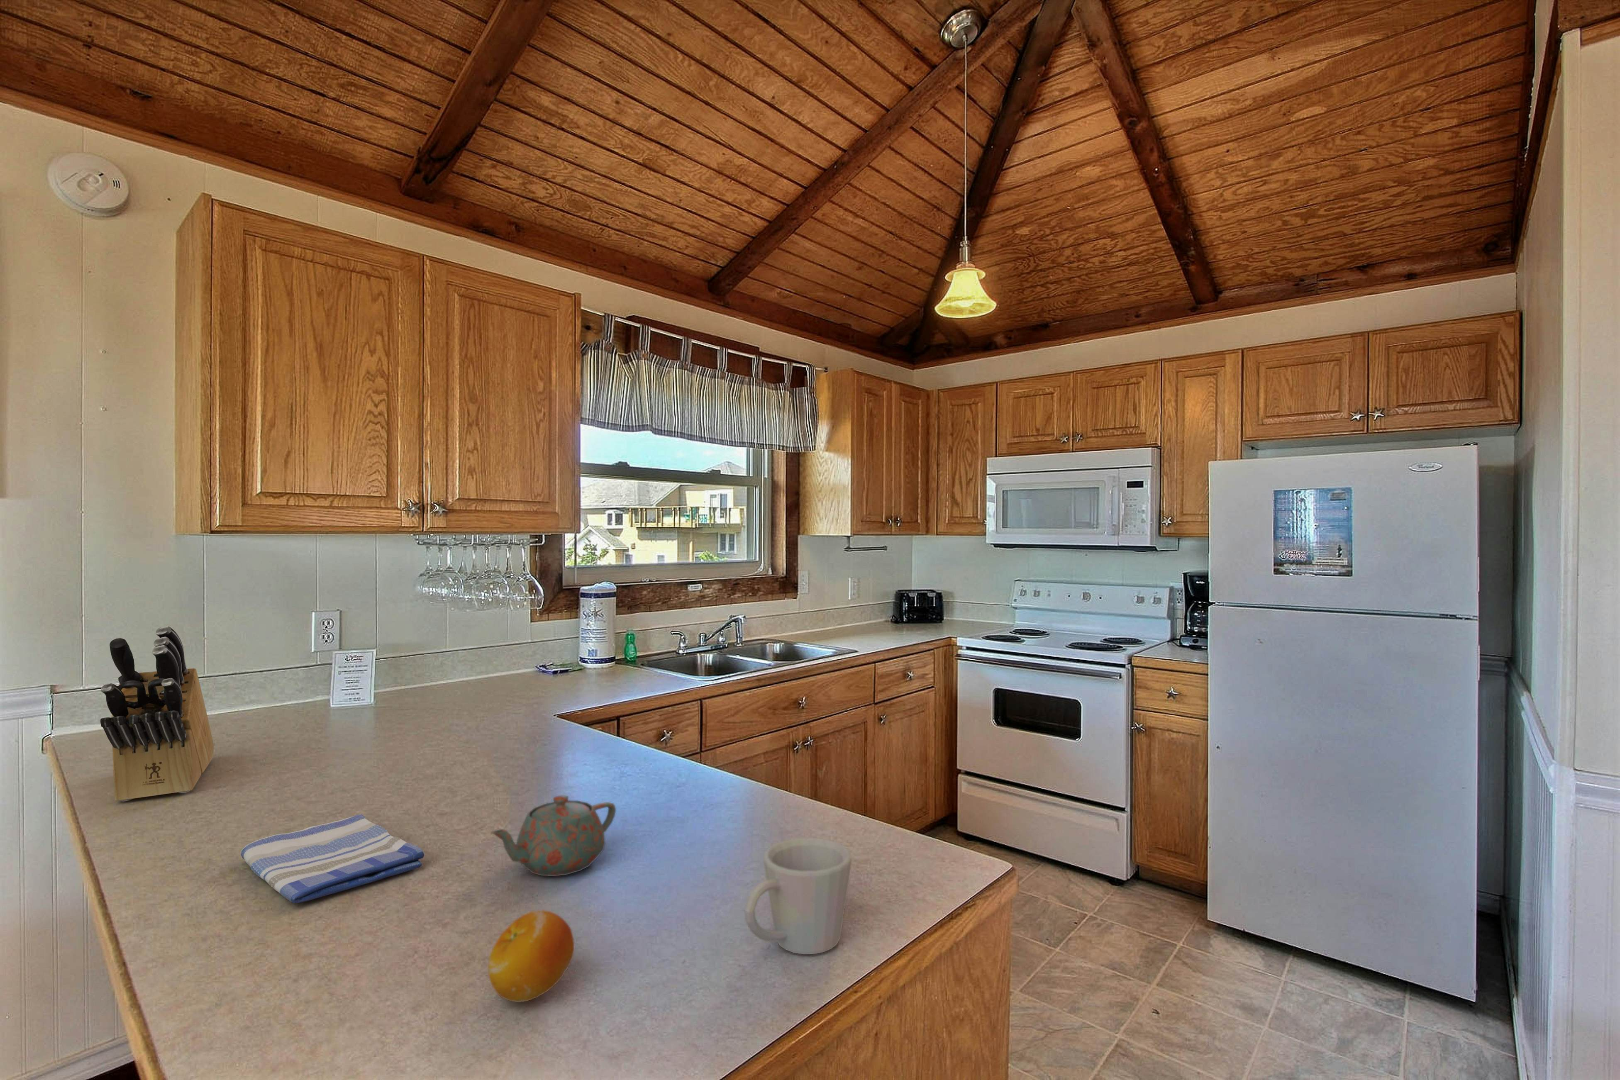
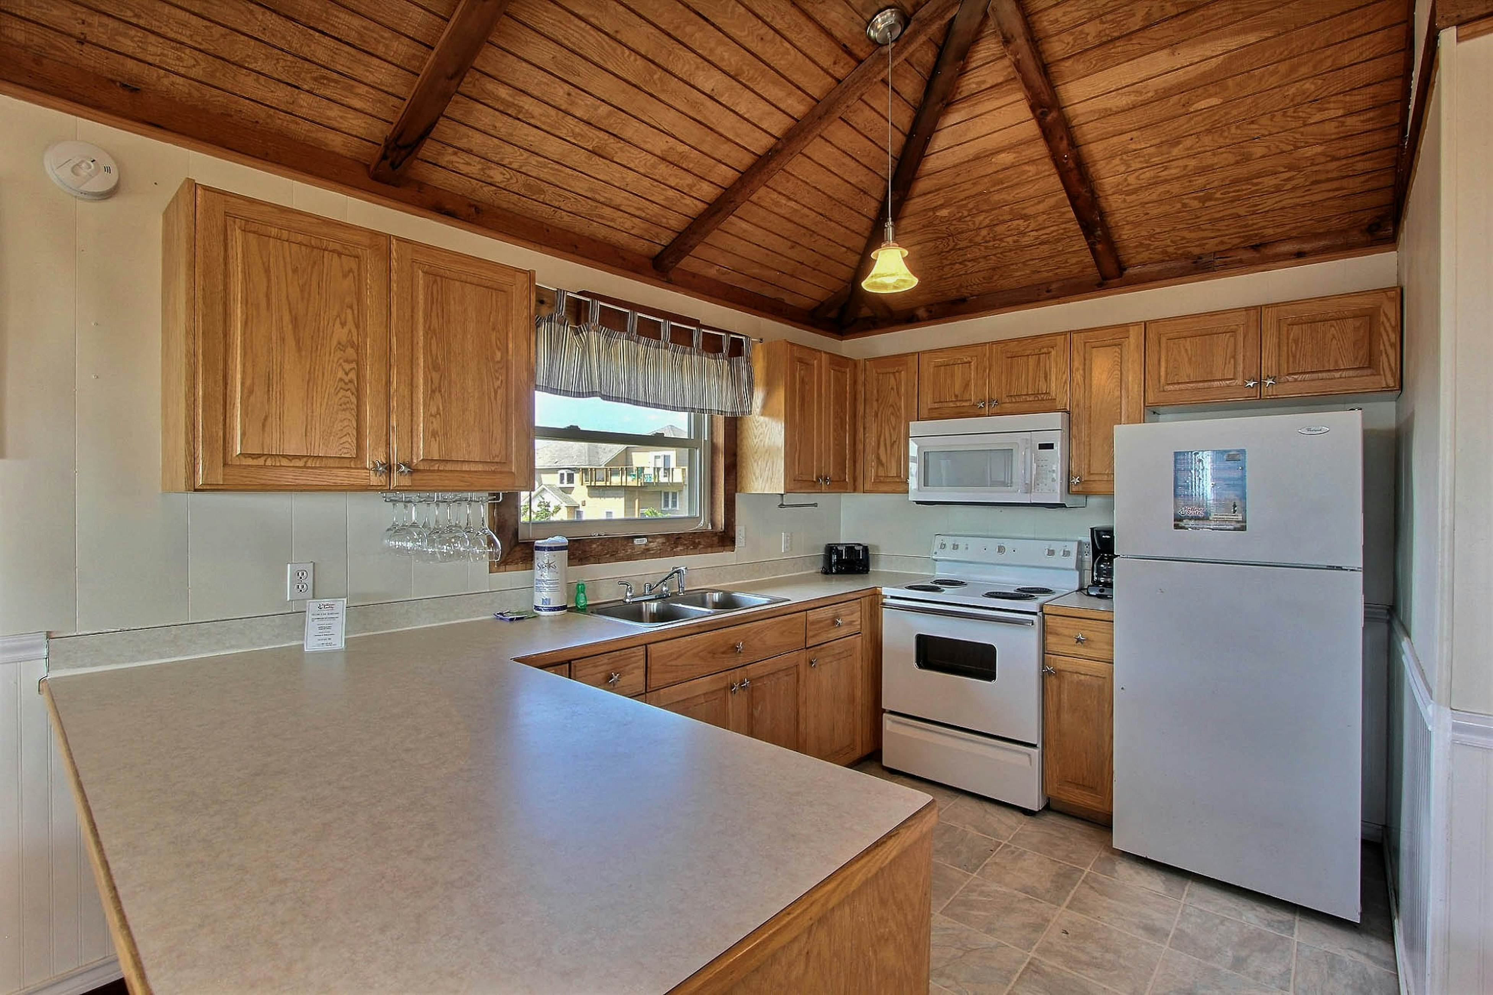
- fruit (532, 955)
- mug (794, 903)
- dish towel (331, 853)
- teapot (557, 832)
- knife block (162, 704)
